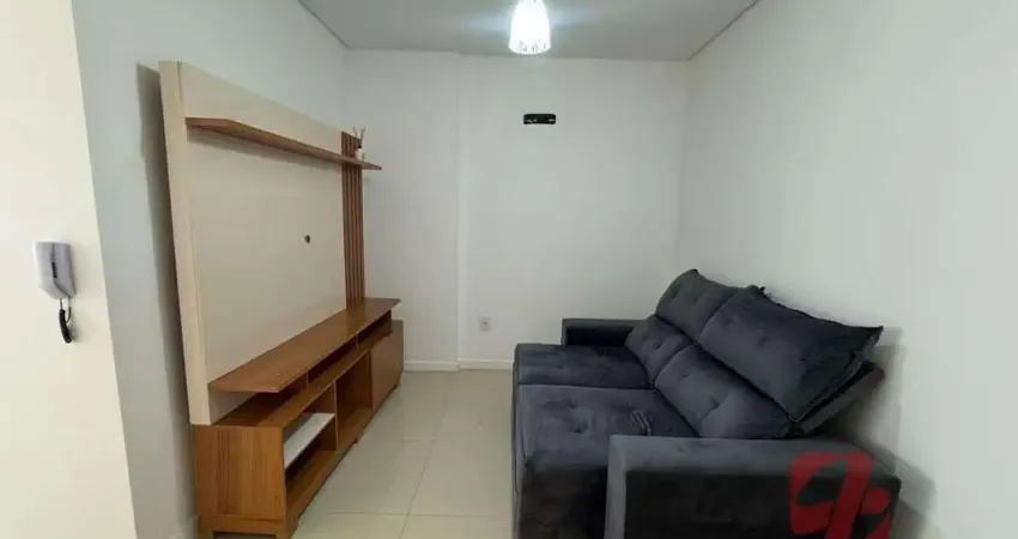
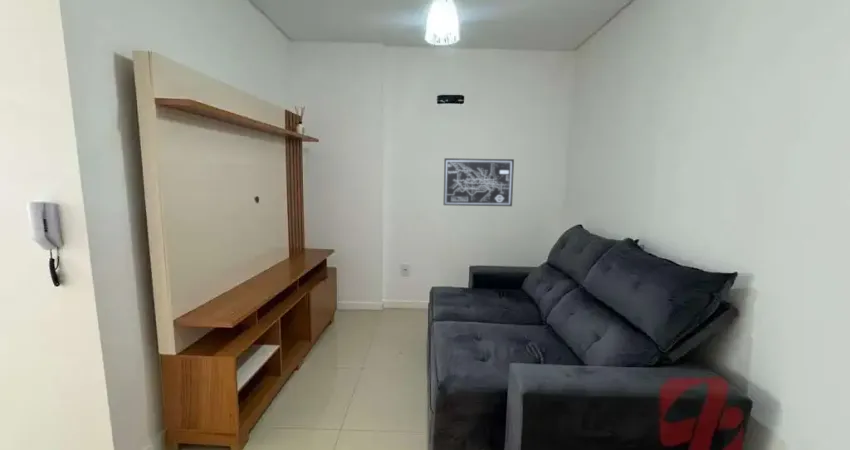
+ wall art (478, 182)
